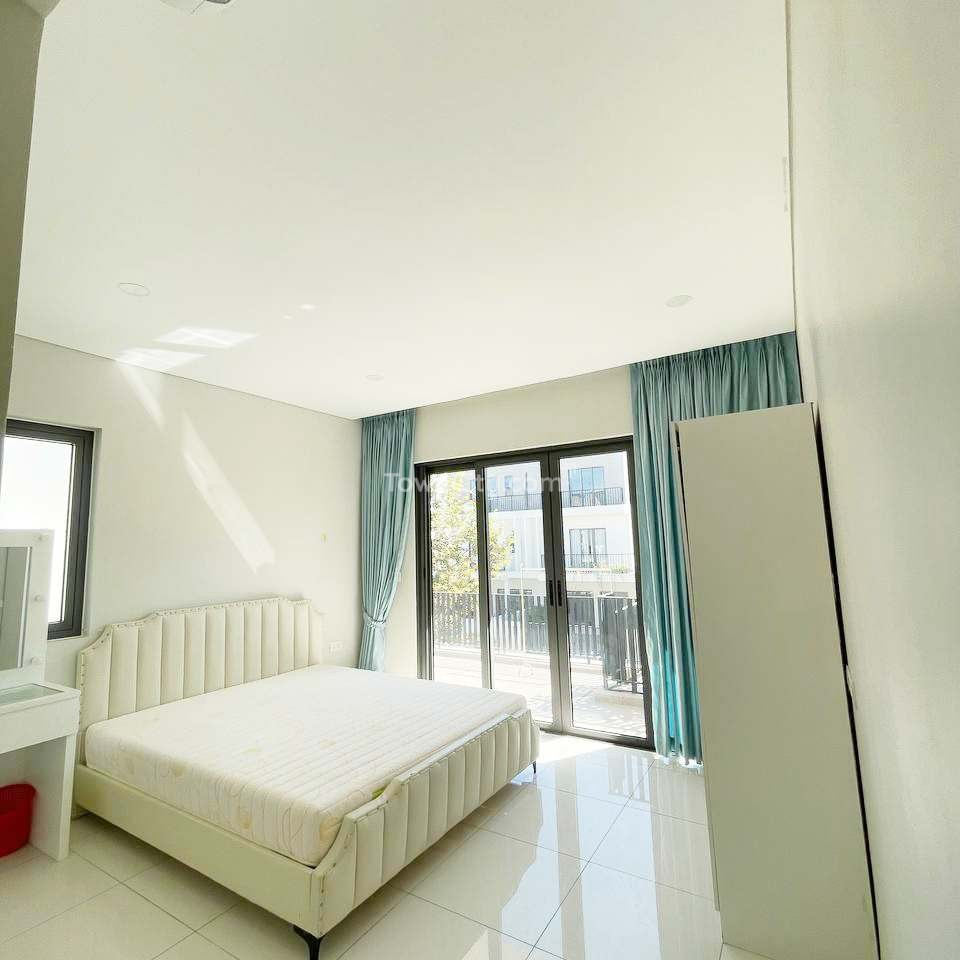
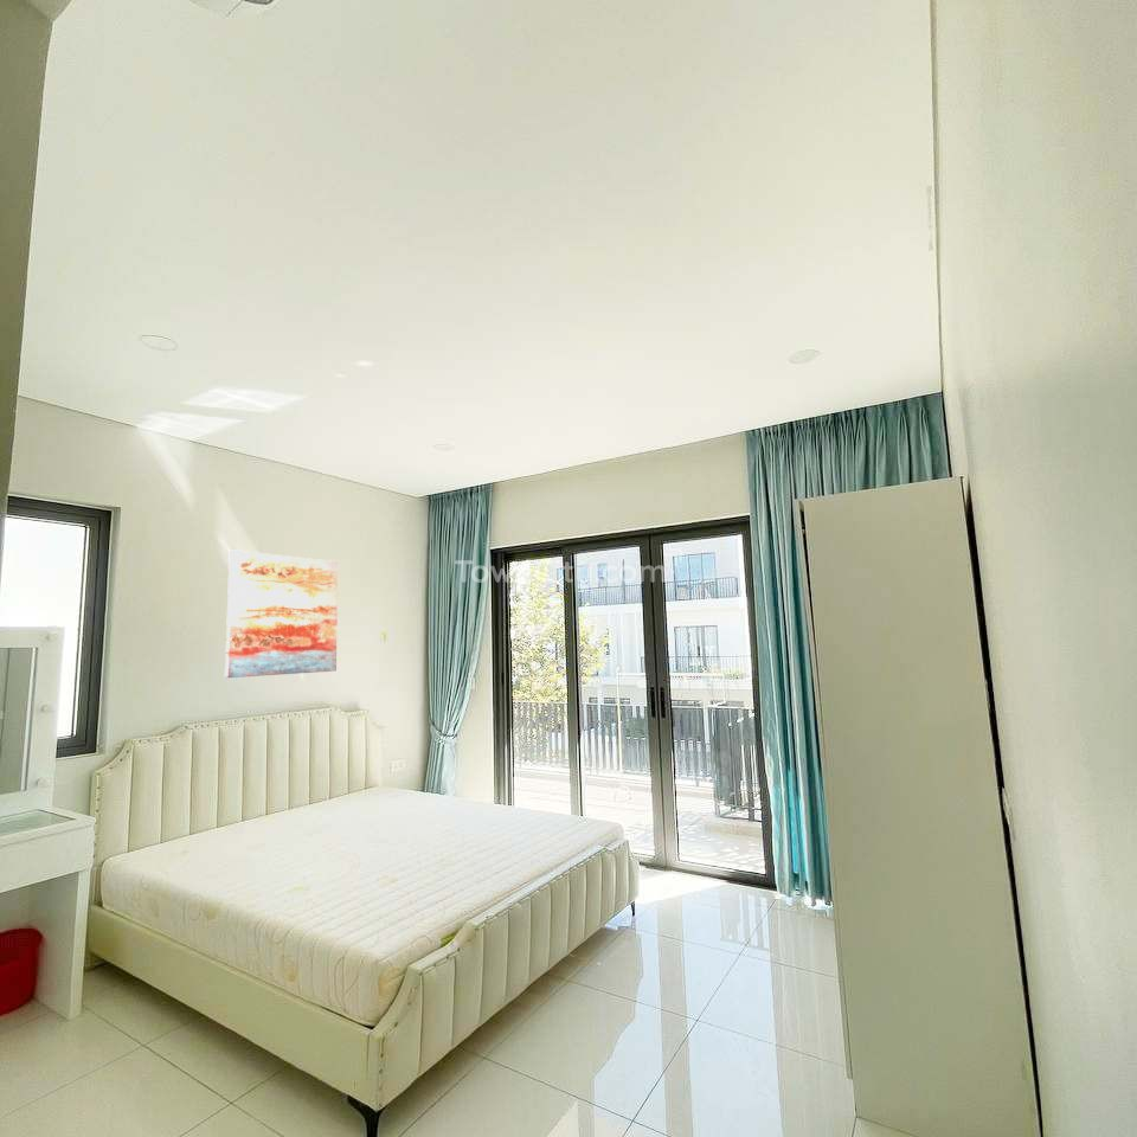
+ wall art (285, 614)
